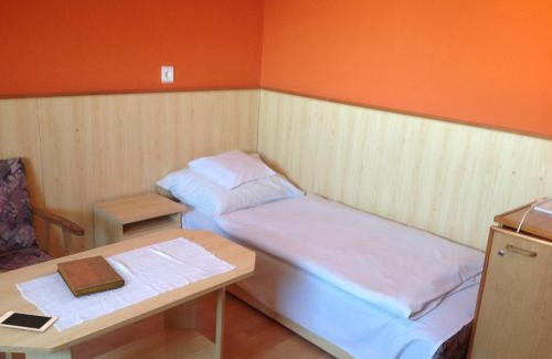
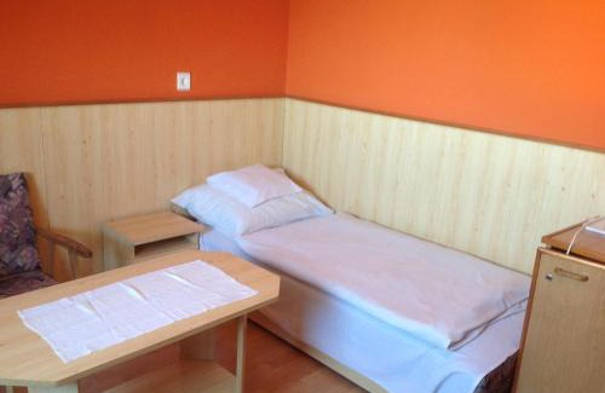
- cell phone (25, 320)
- notebook (89, 274)
